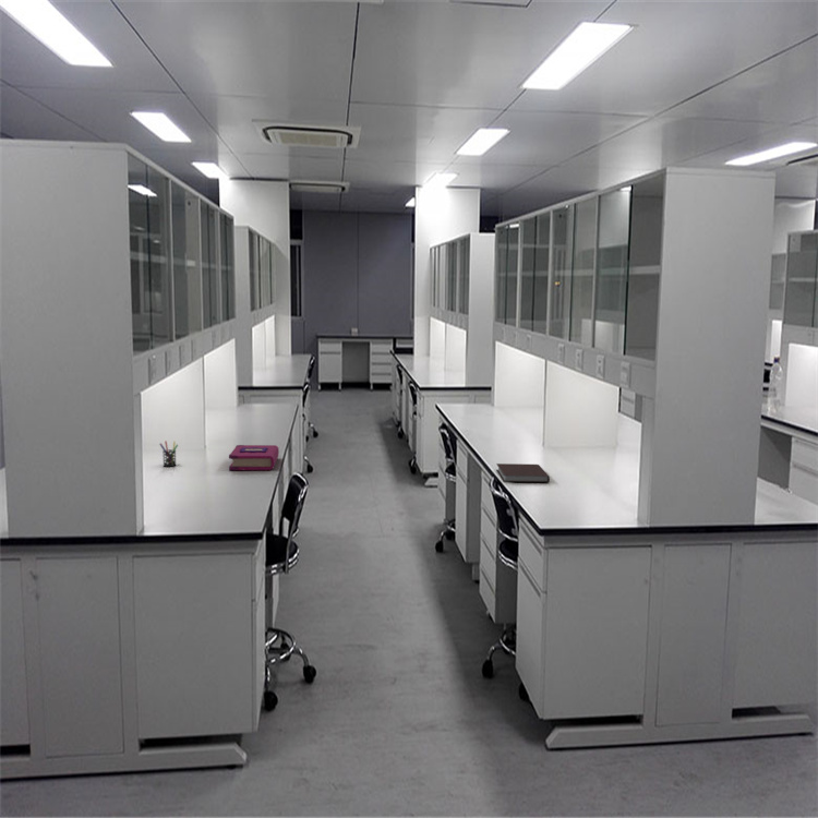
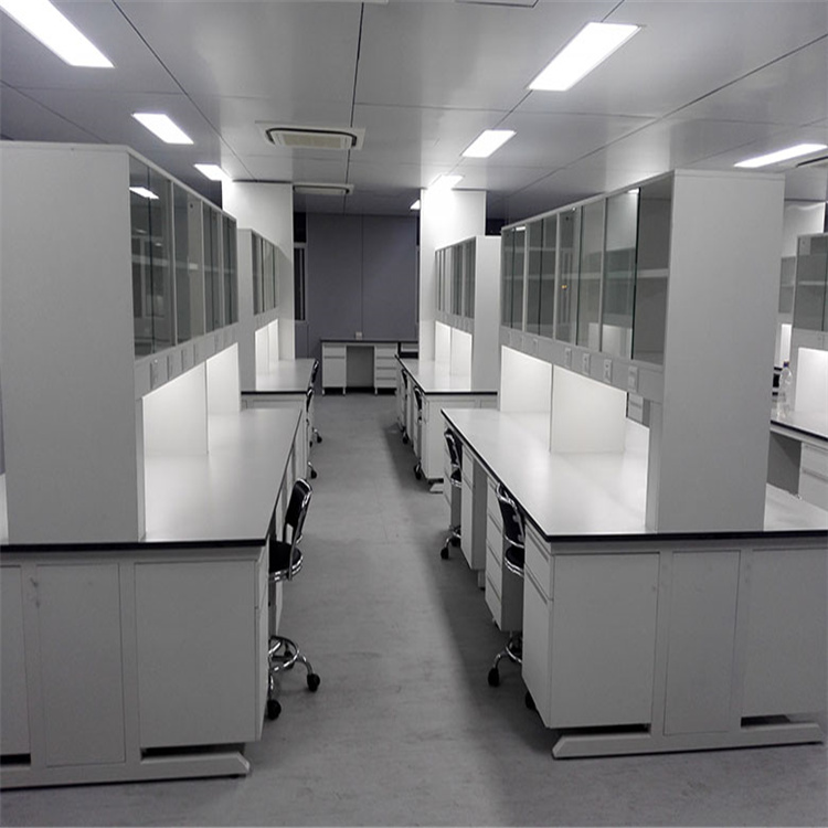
- notebook (521, 472)
- pen holder (169, 453)
- book (254, 456)
